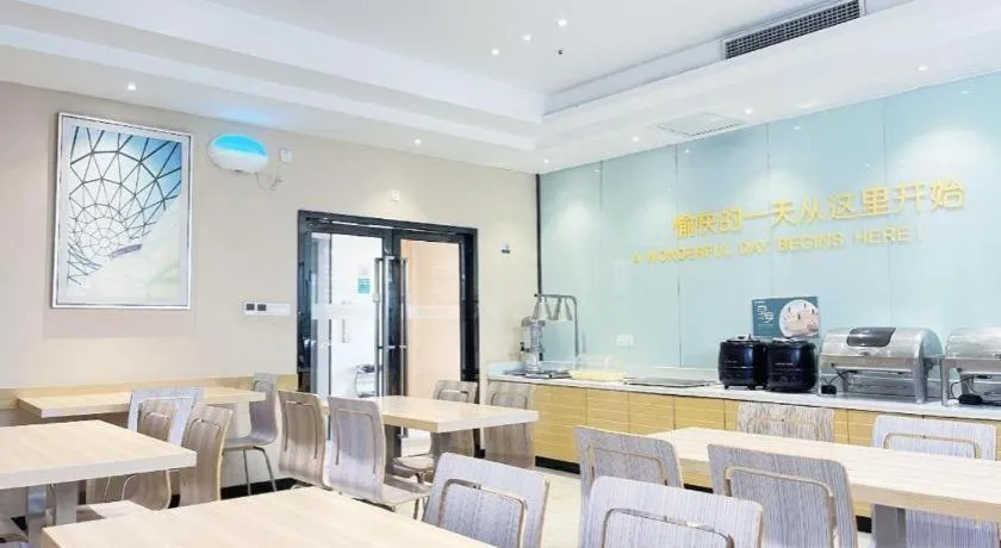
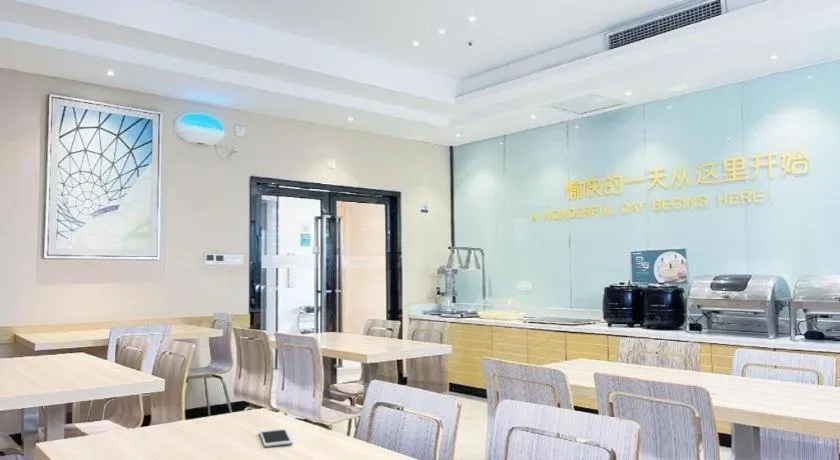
+ cell phone (275, 437)
